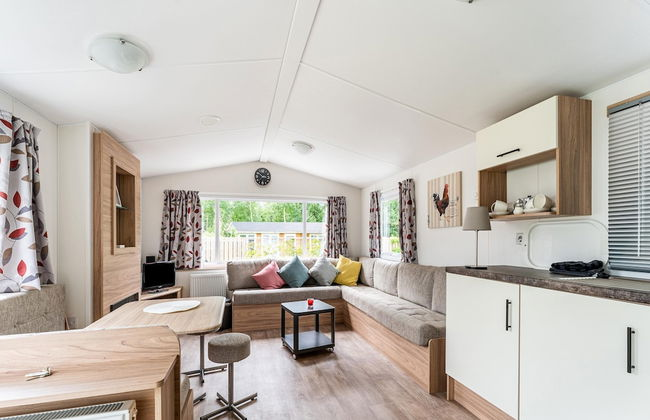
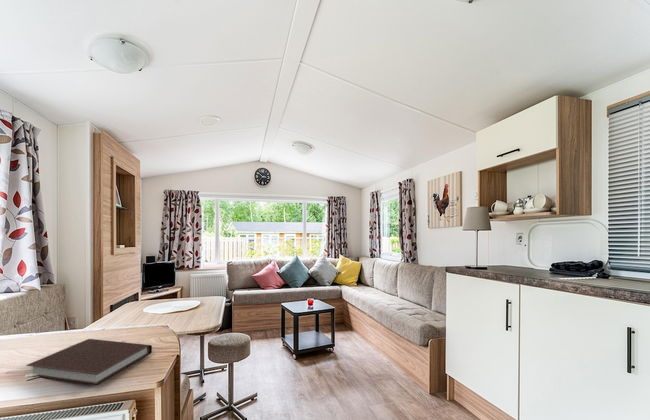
+ notebook (93, 358)
